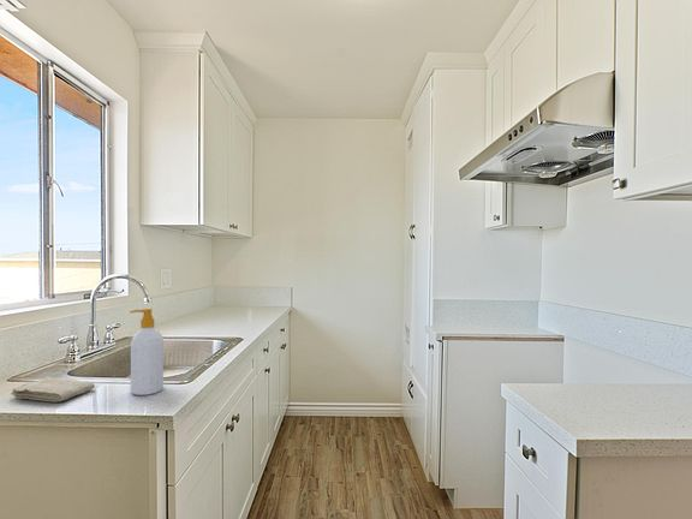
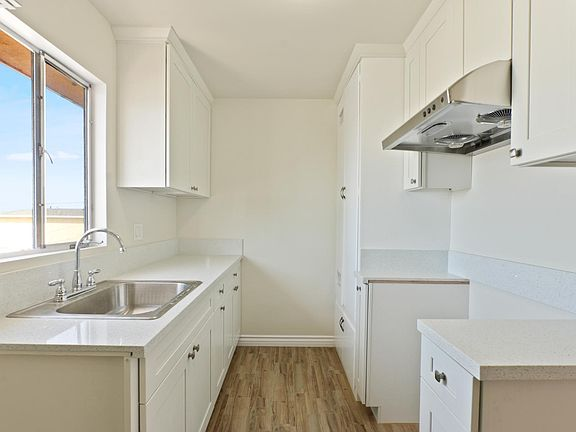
- soap bottle (145, 350)
- washcloth (53, 388)
